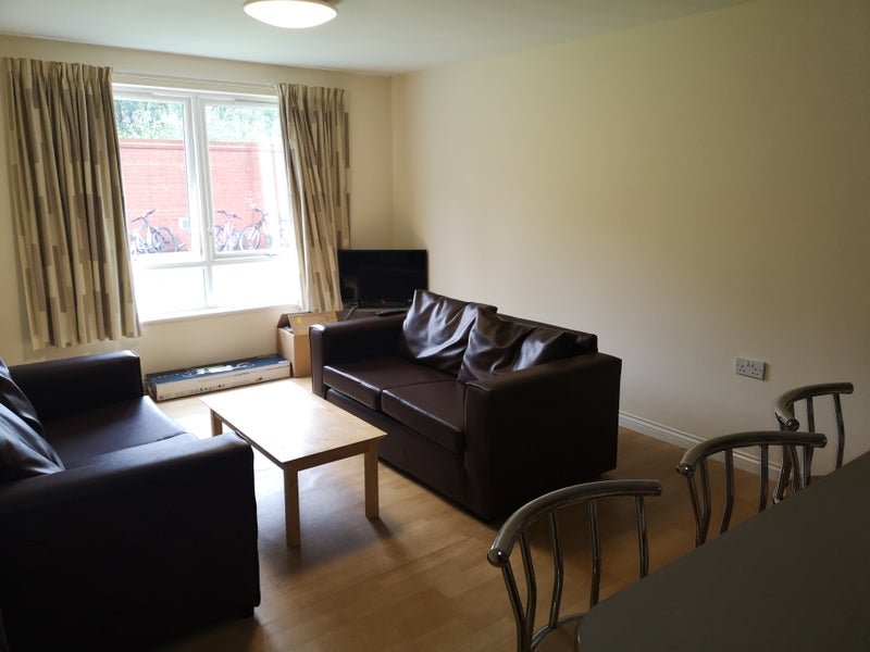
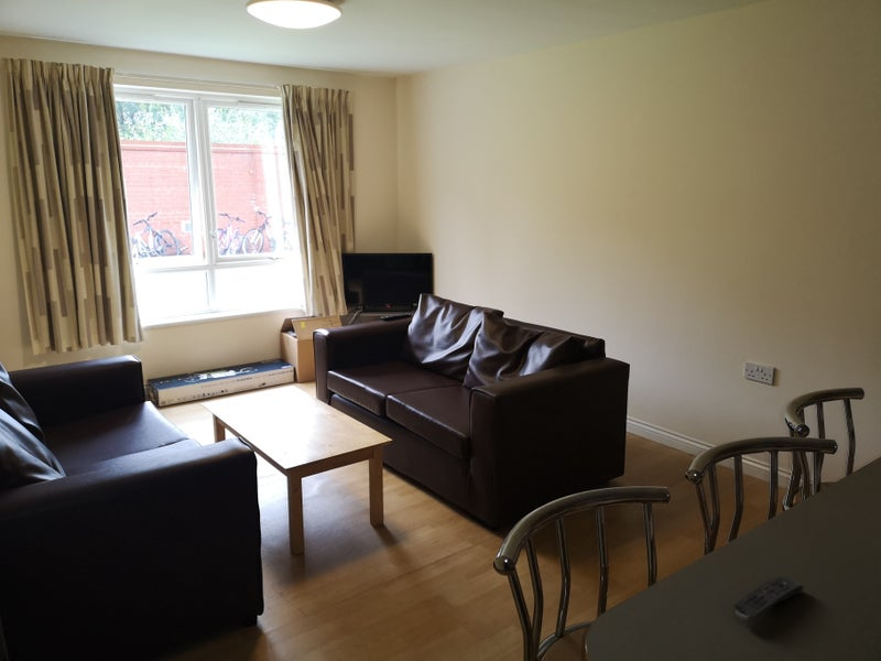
+ remote control (768, 597)
